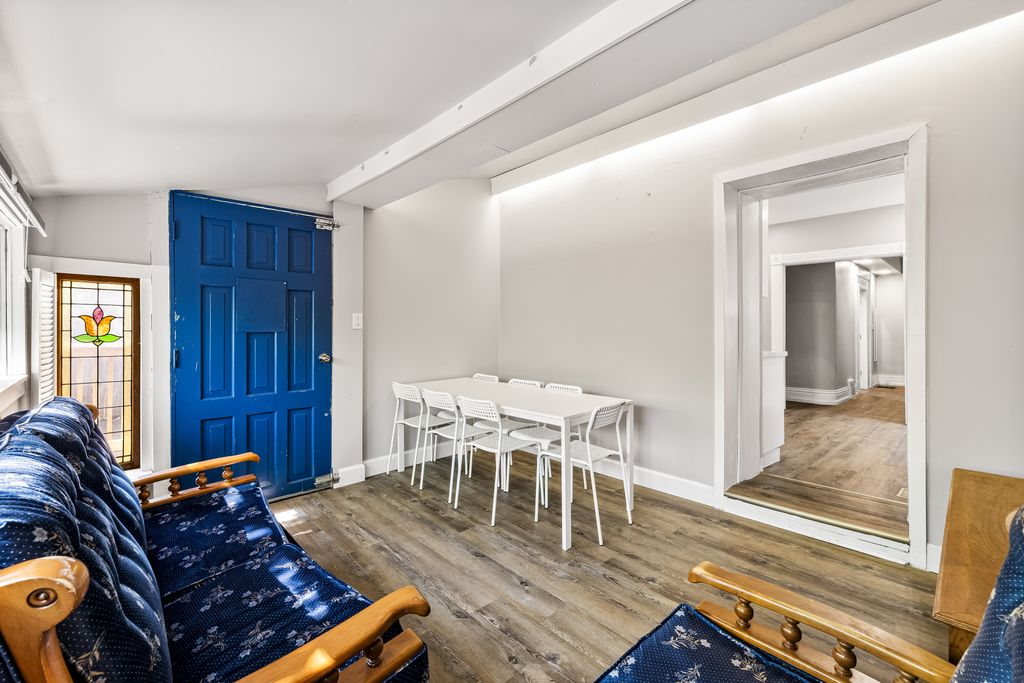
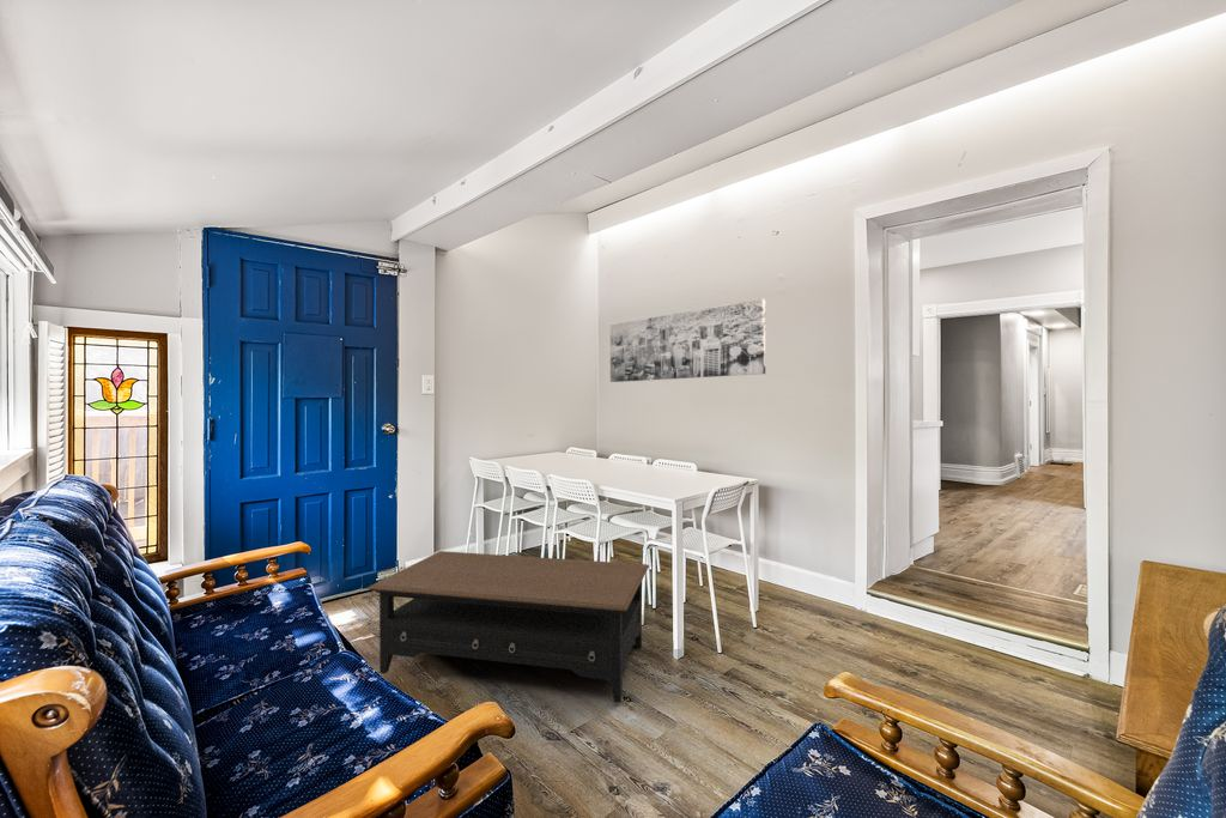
+ coffee table (517, 616)
+ wall art (676, 346)
